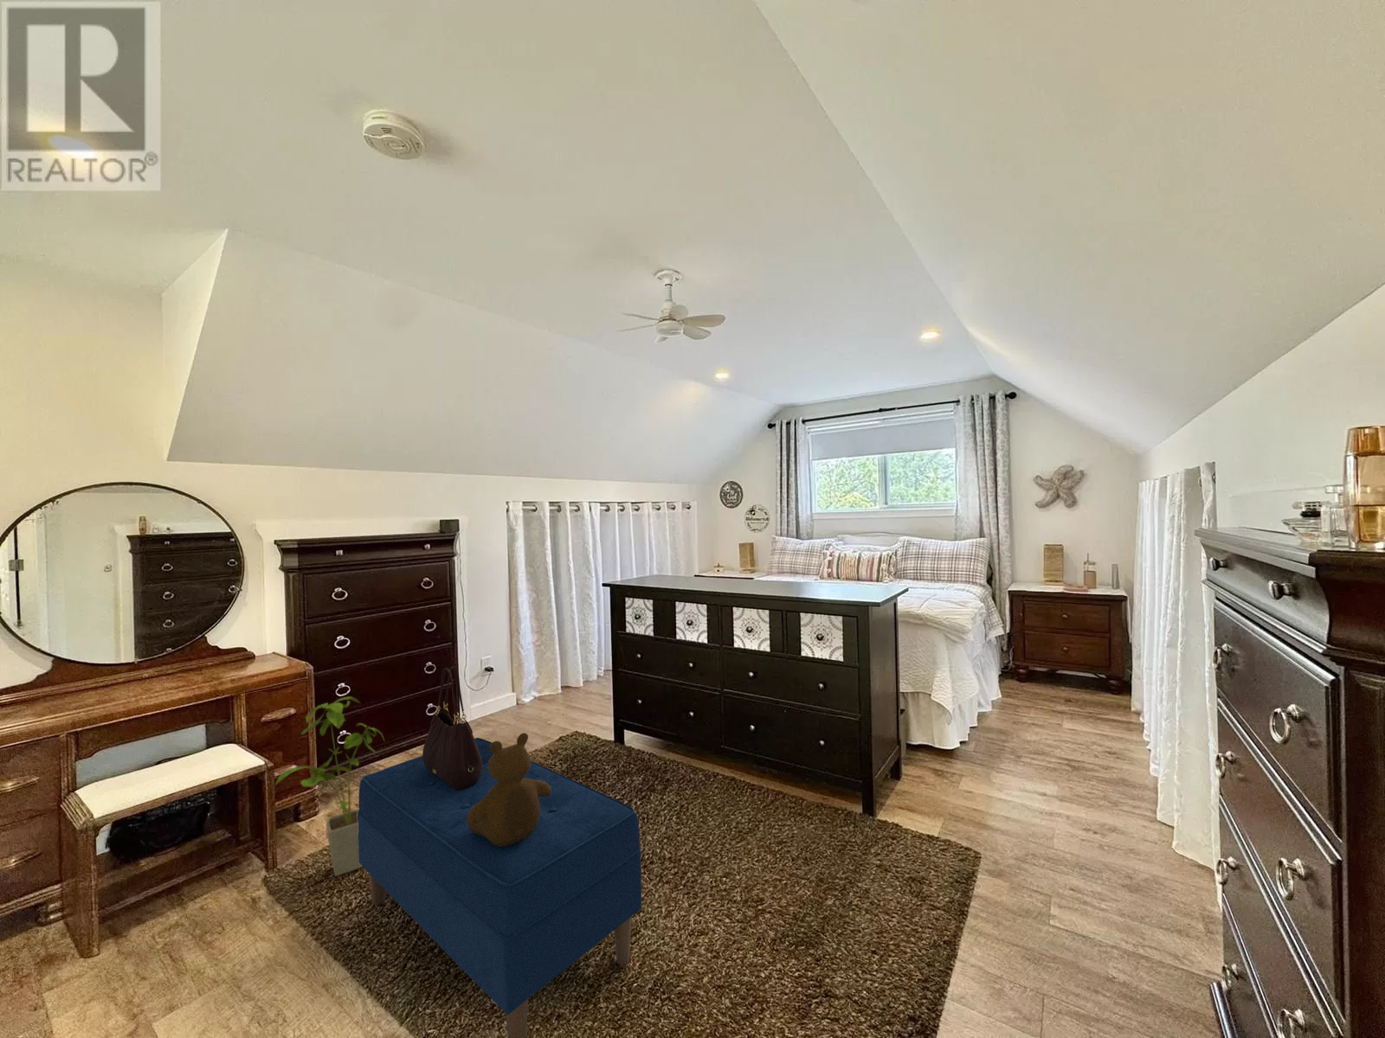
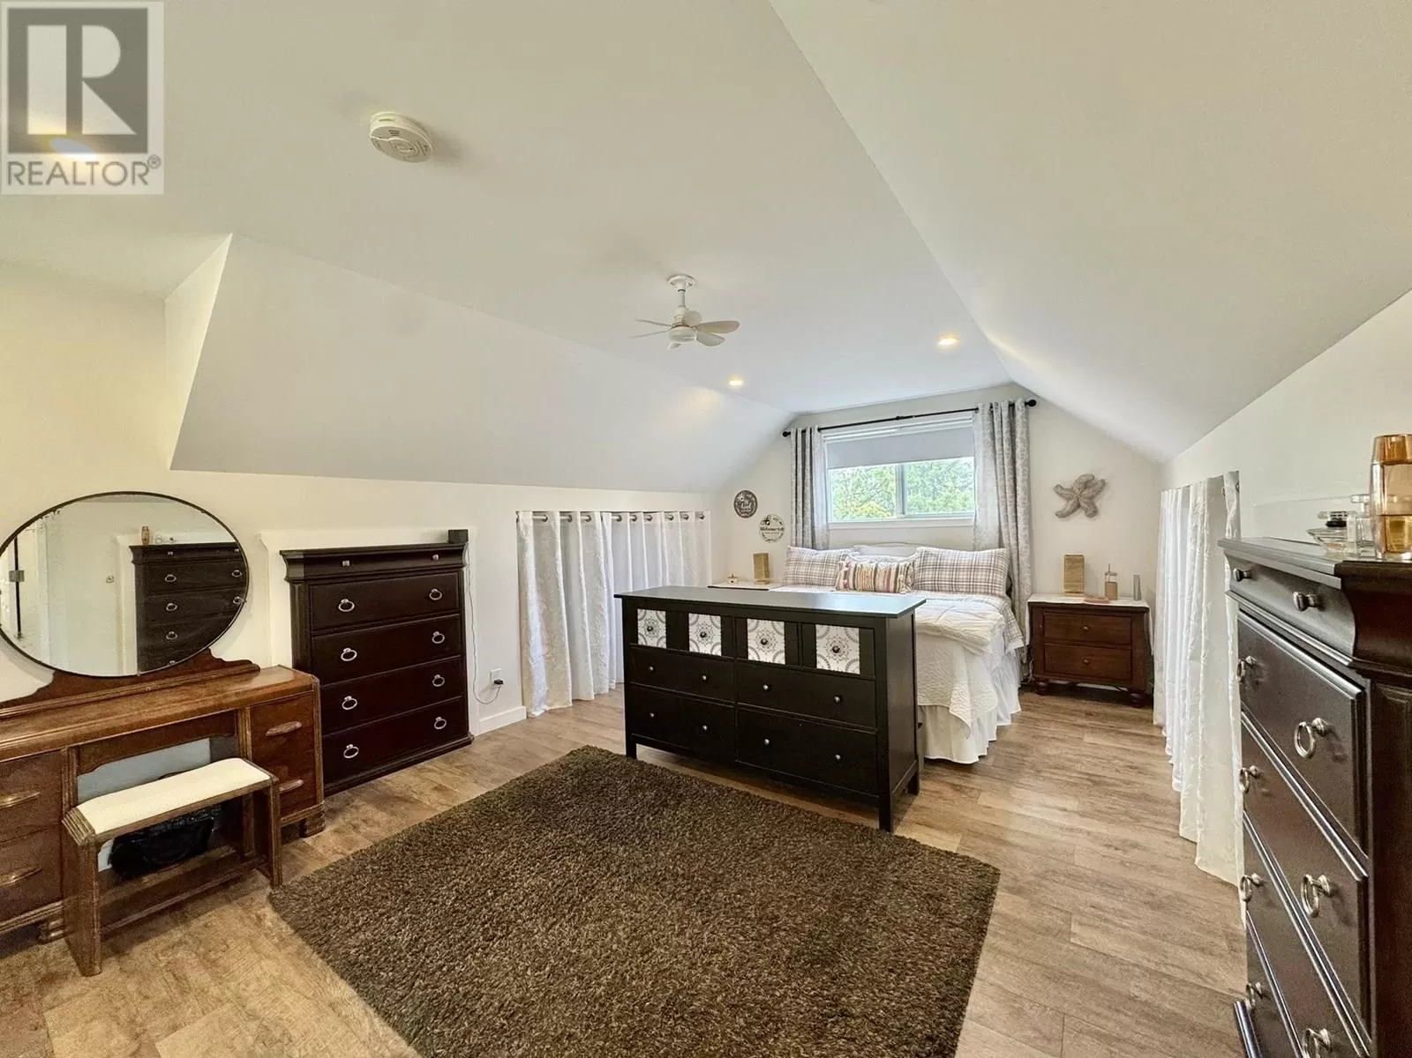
- teddy bear (504, 783)
- handbag (450, 721)
- house plant (330, 785)
- bench (489, 860)
